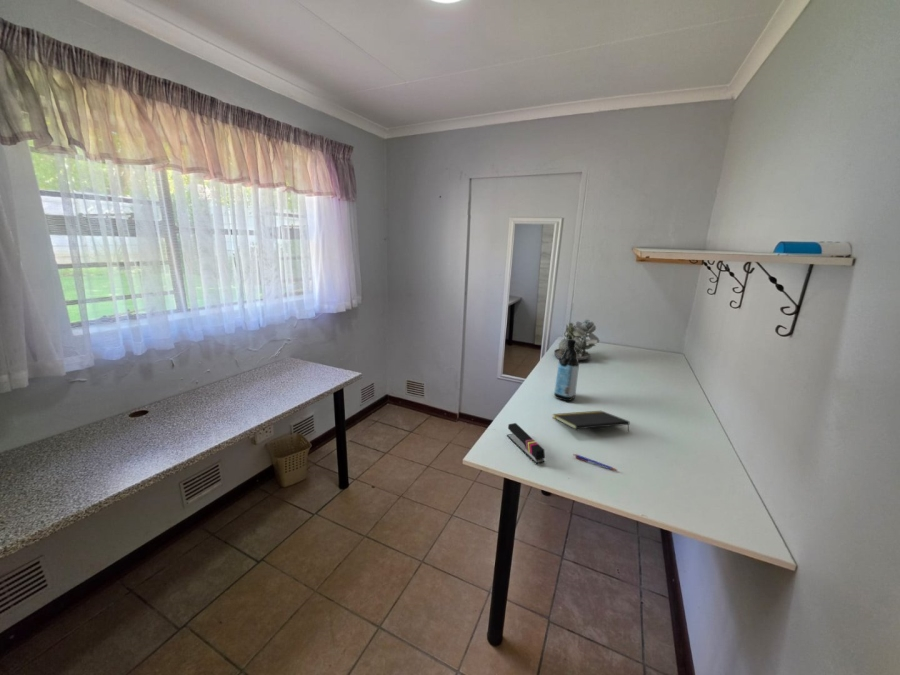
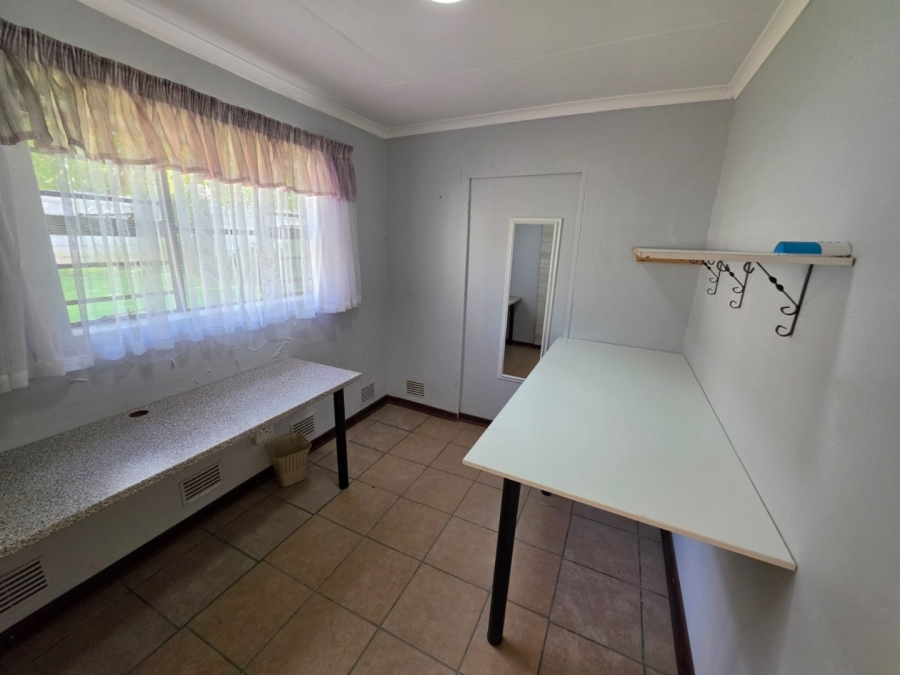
- pen (595, 462)
- notepad (589, 419)
- water bottle (568, 369)
- succulent plant (577, 338)
- stapler (525, 441)
